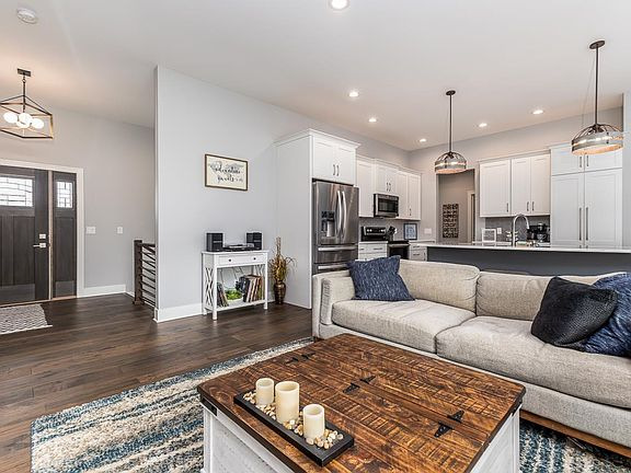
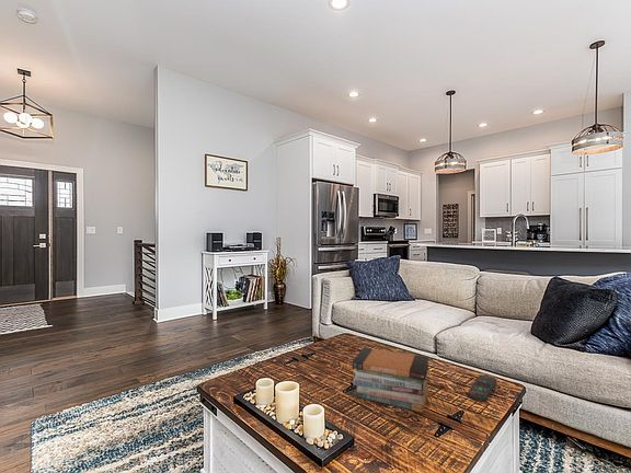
+ remote control (482, 387)
+ book stack (390, 377)
